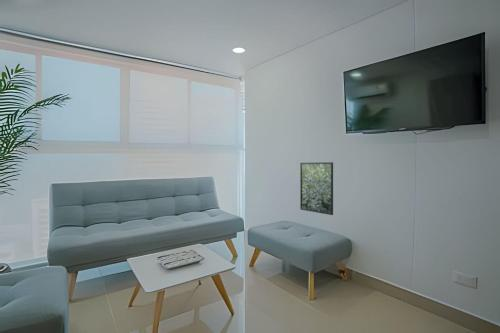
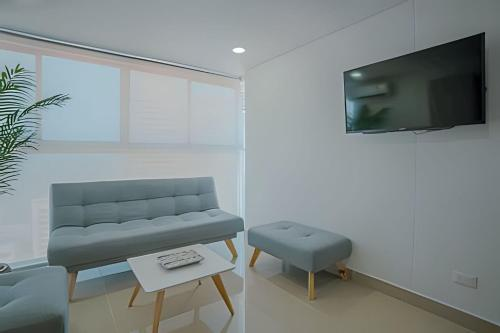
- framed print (315, 187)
